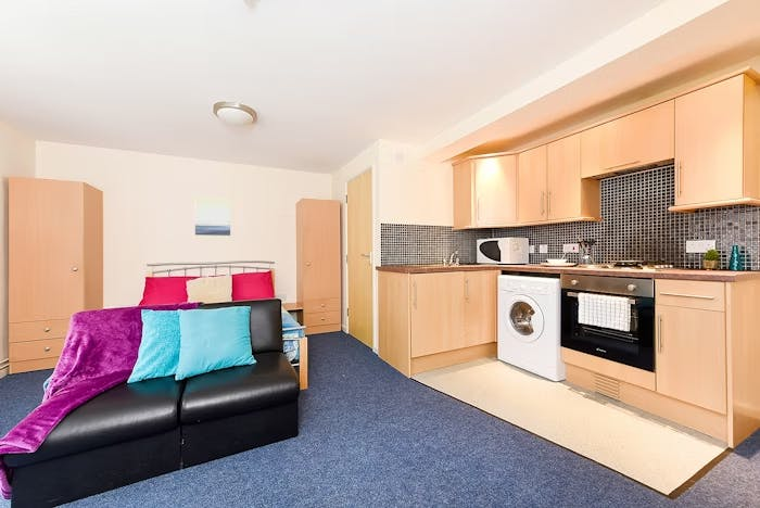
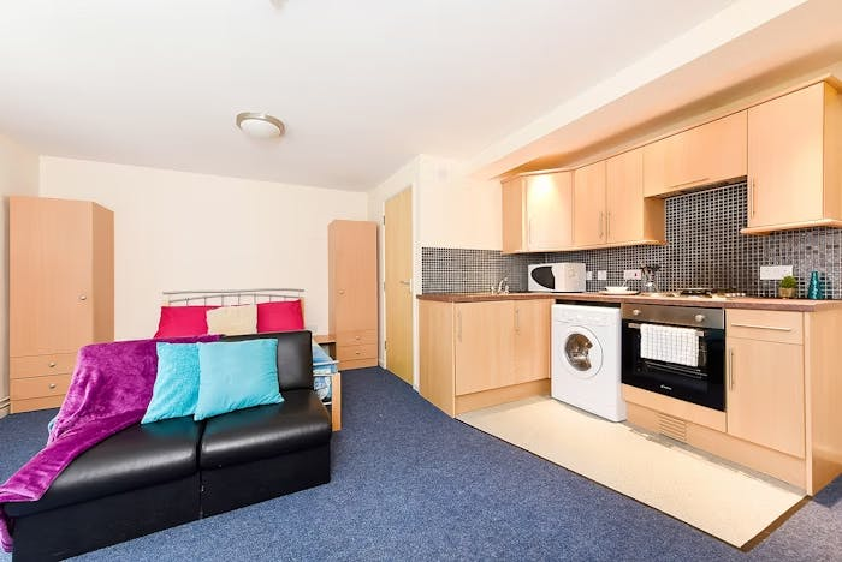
- wall art (213, 217)
